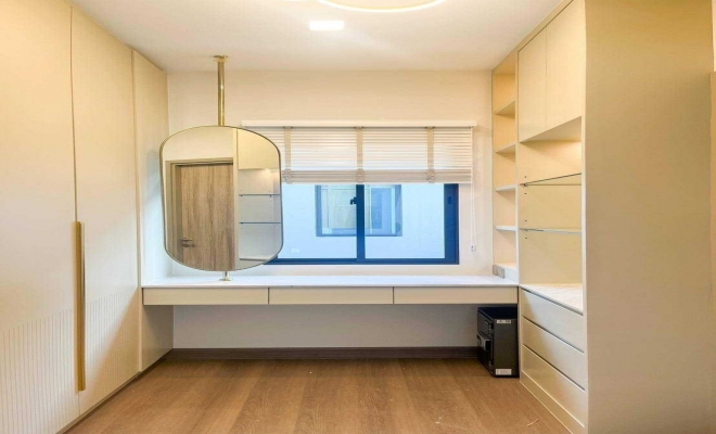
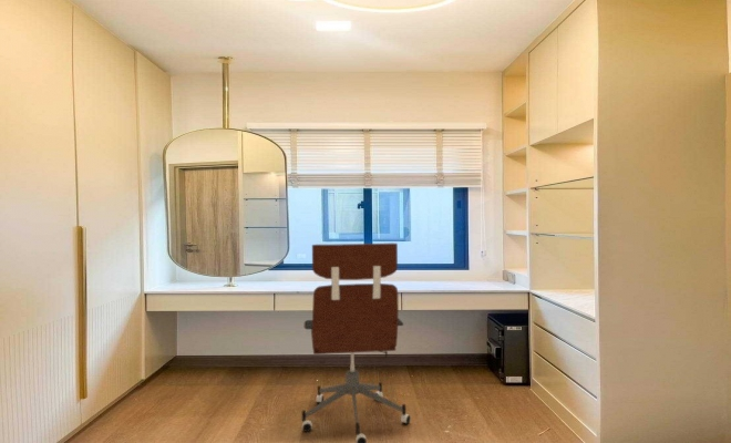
+ office chair (354, 330)
